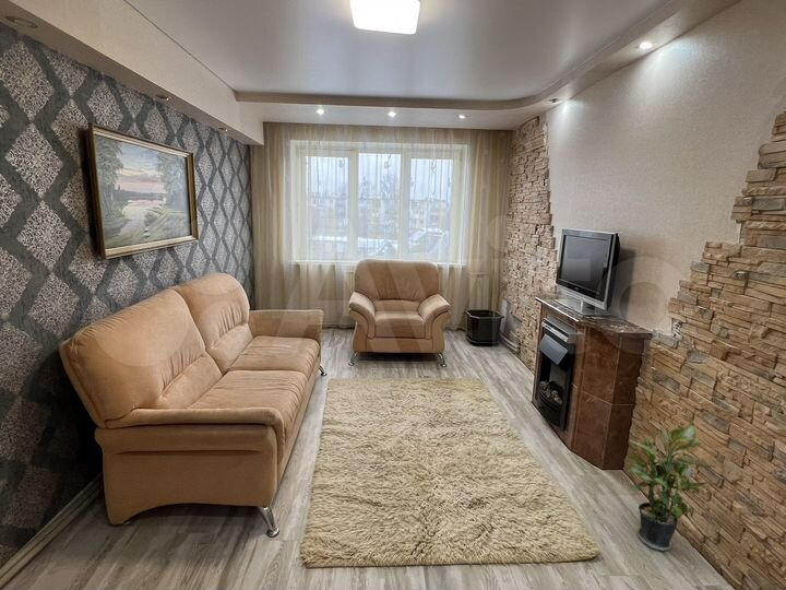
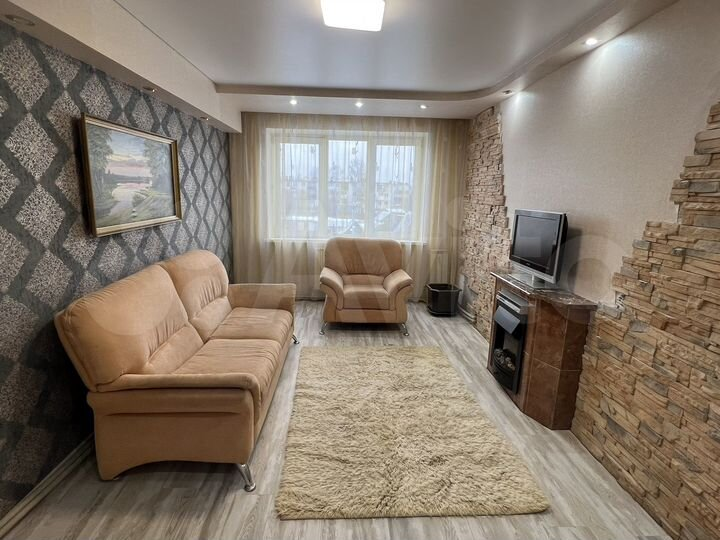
- potted plant (665, 482)
